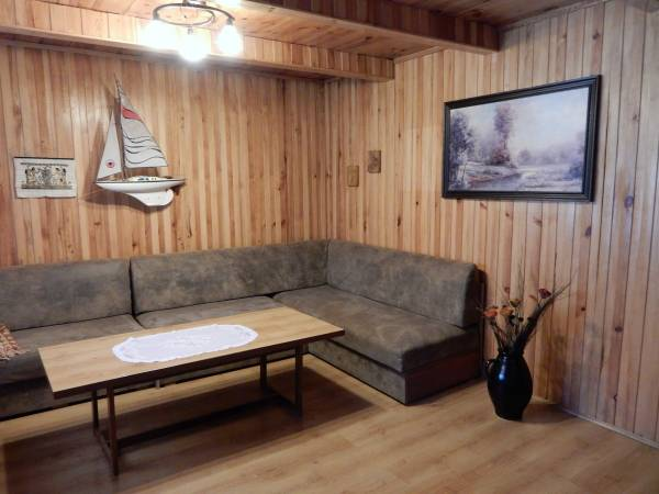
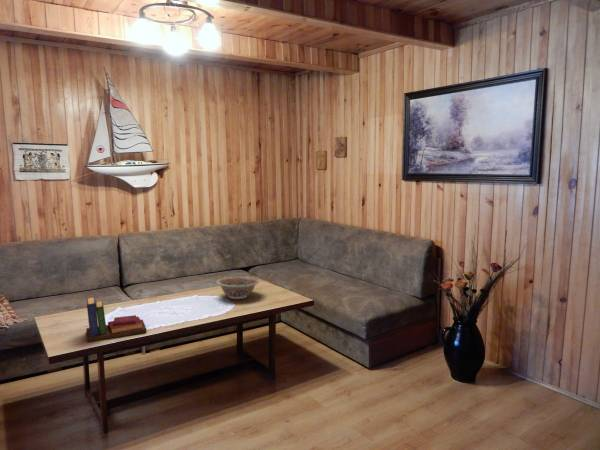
+ book (115, 317)
+ decorative bowl (238, 288)
